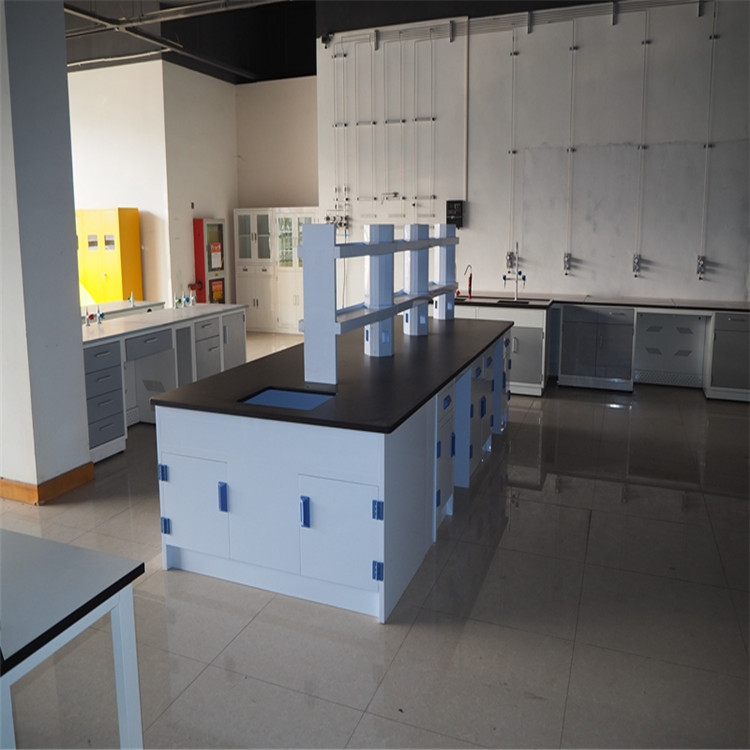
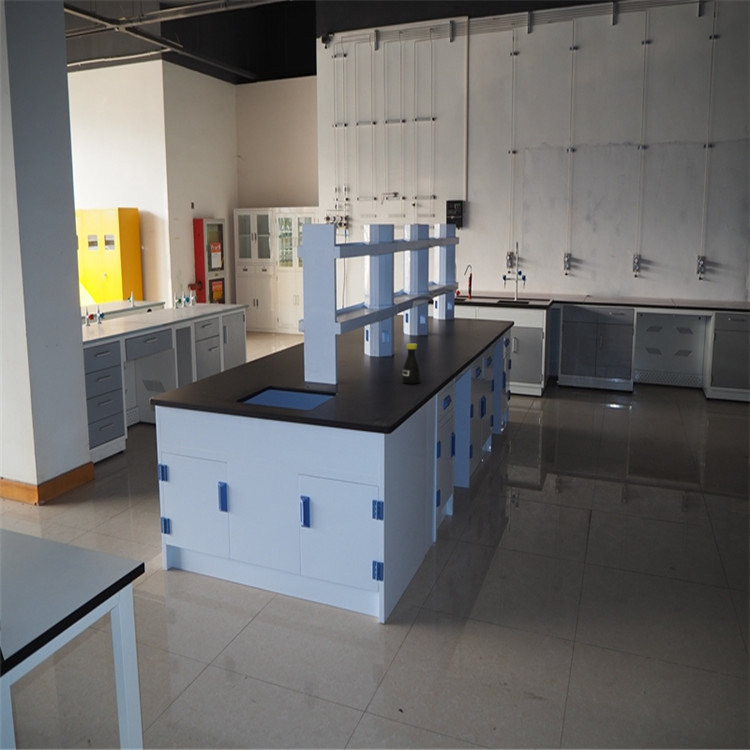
+ bottle (411, 363)
